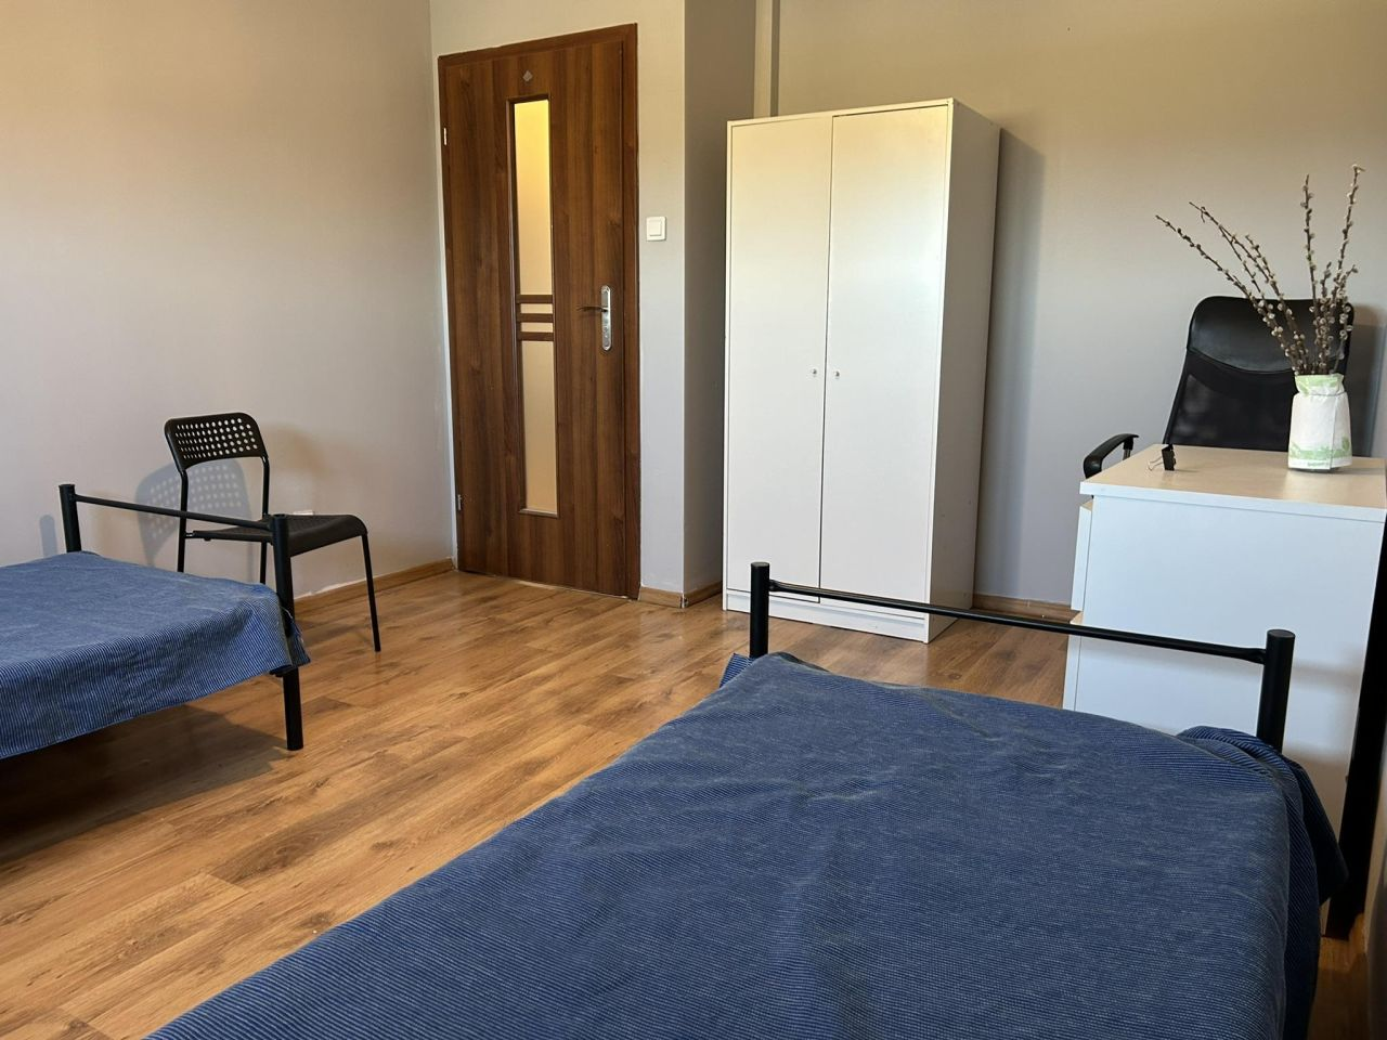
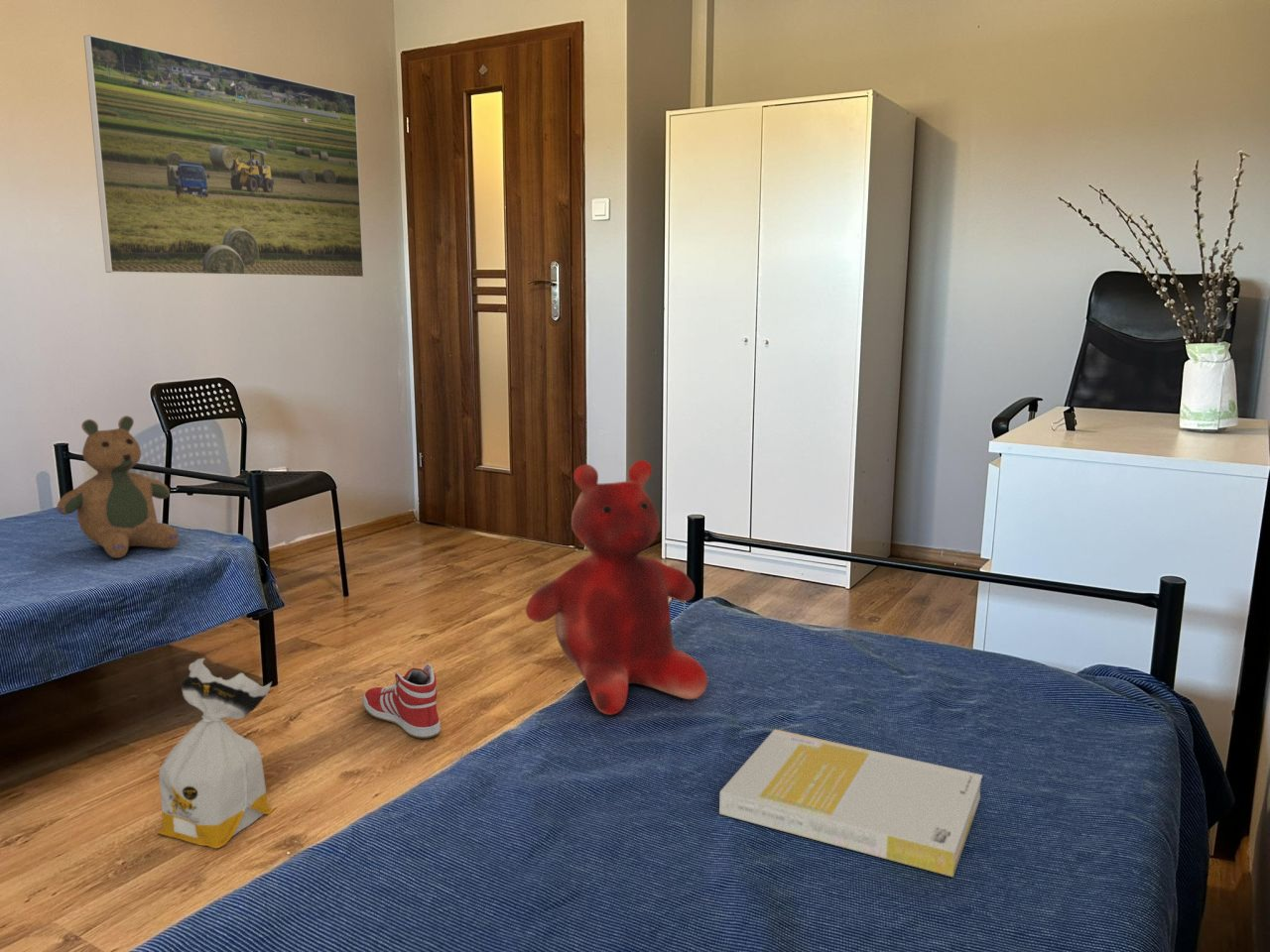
+ bag (211, 743)
+ teddy bear (122, 484)
+ book (852, 794)
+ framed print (244, 174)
+ sneaker (401, 689)
+ teddy bear (626, 579)
